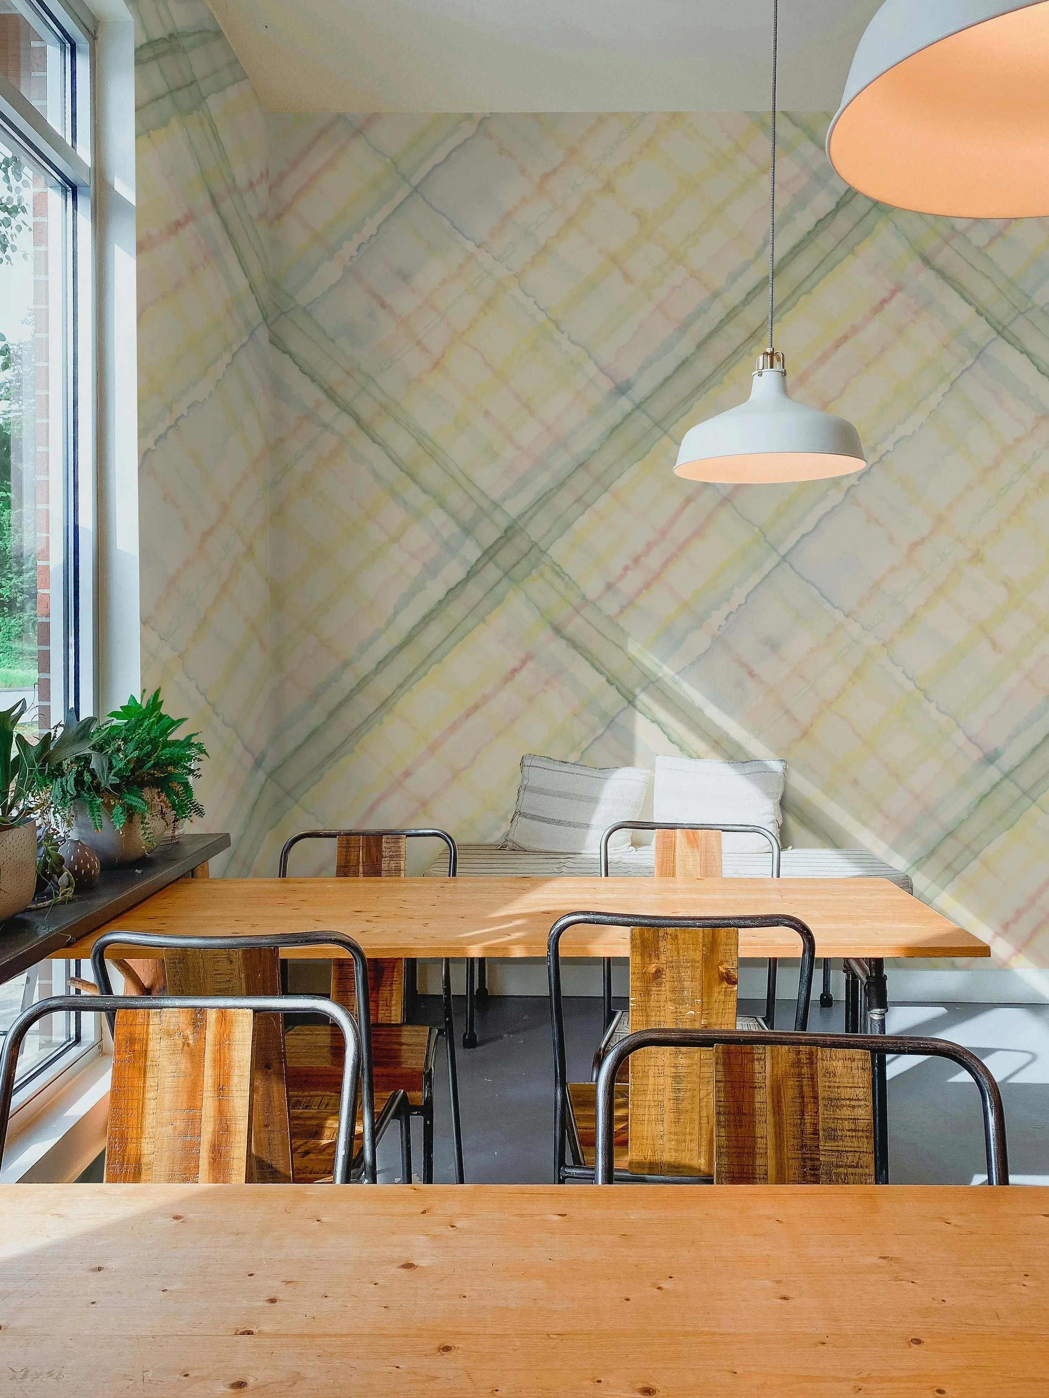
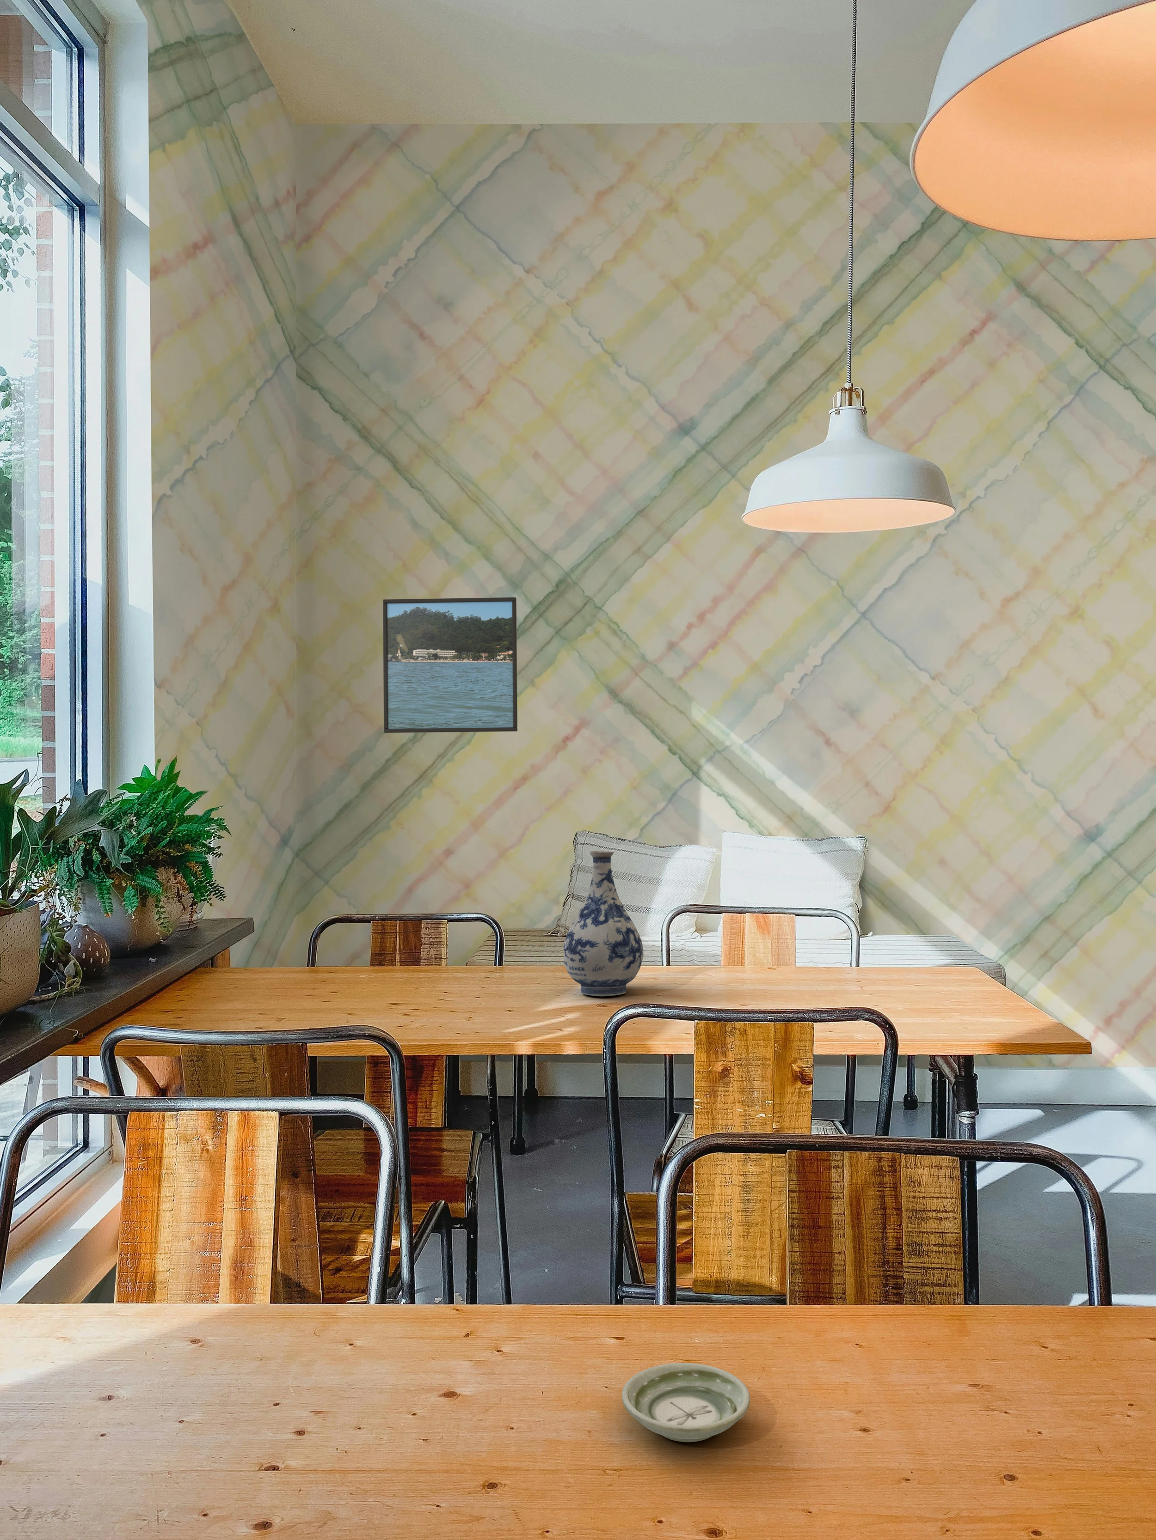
+ vase (604, 921)
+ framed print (450, 665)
+ saucer (686, 1408)
